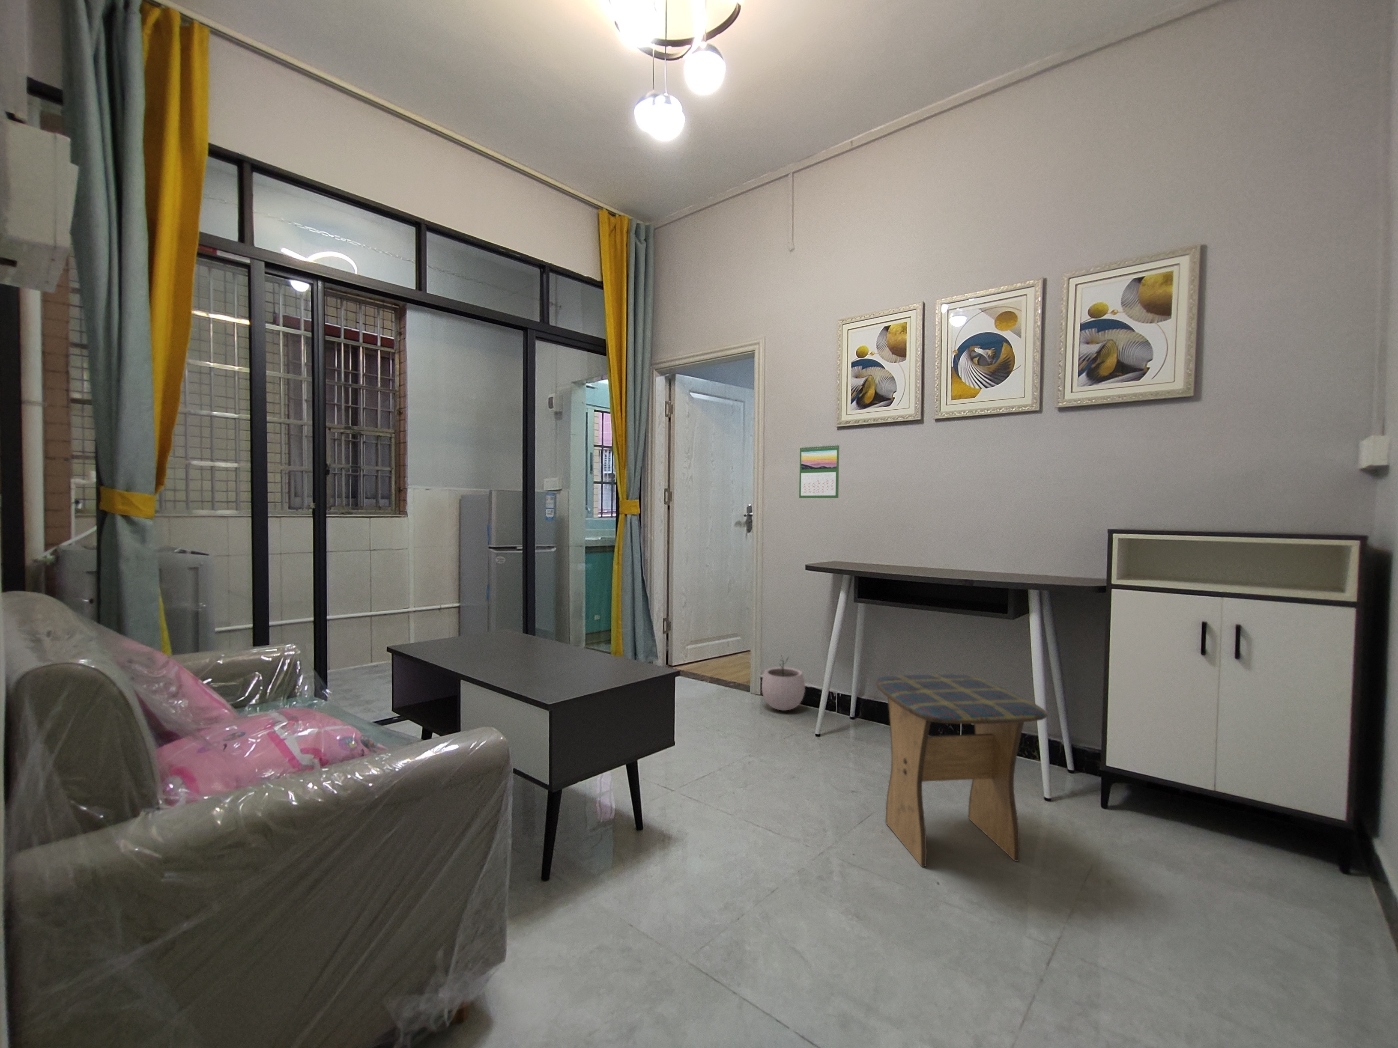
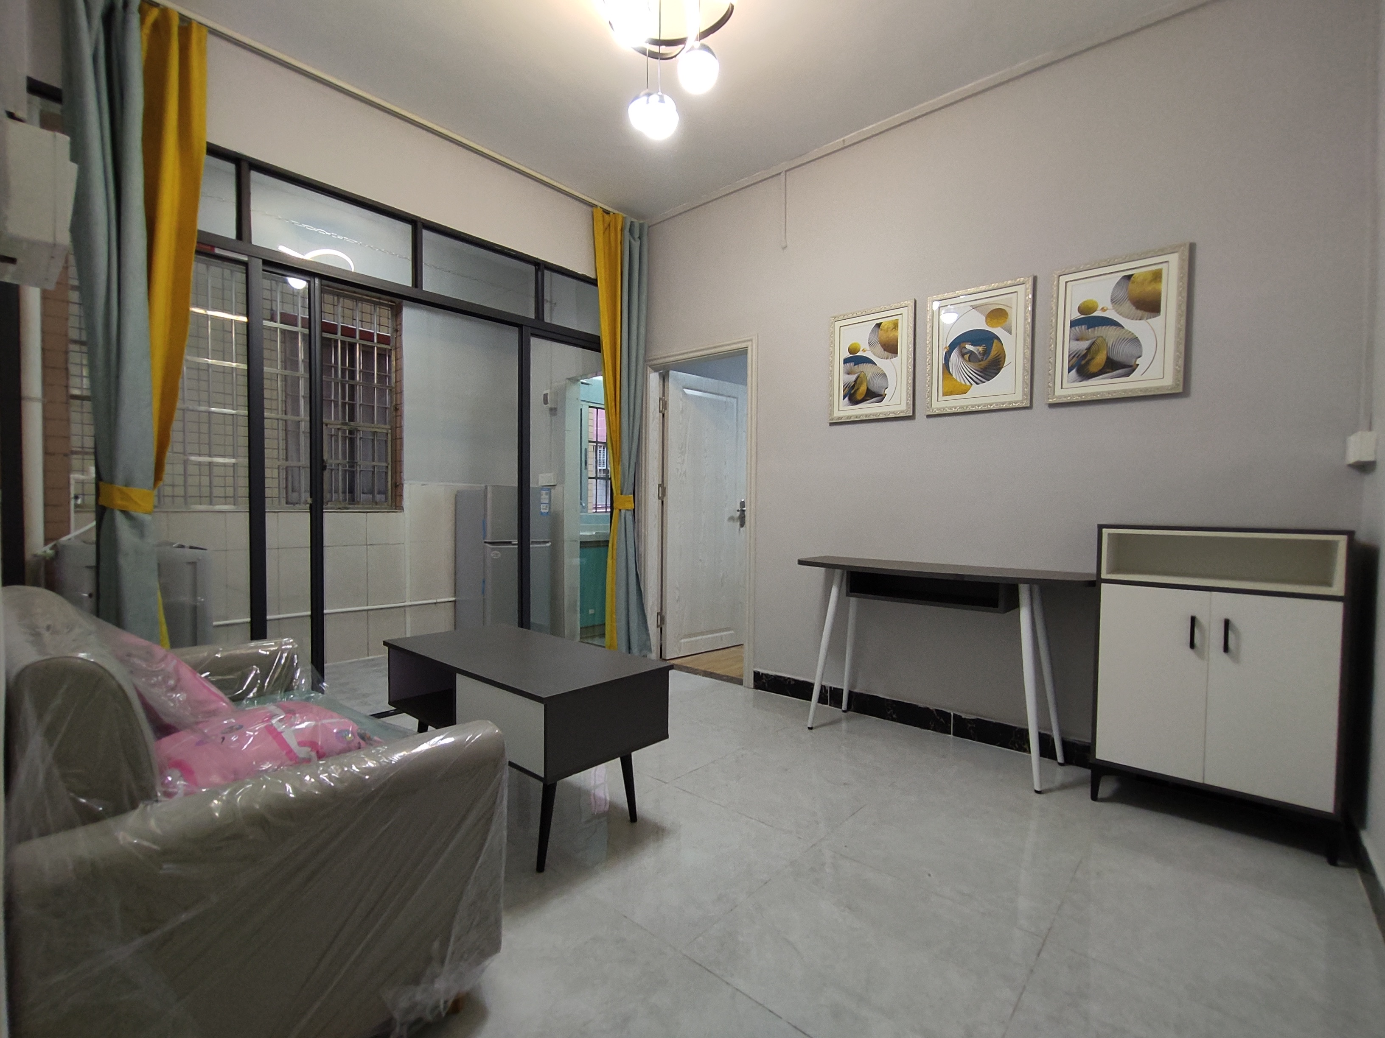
- plant pot (783, 683)
- calendar (819, 471)
- stool (952, 766)
